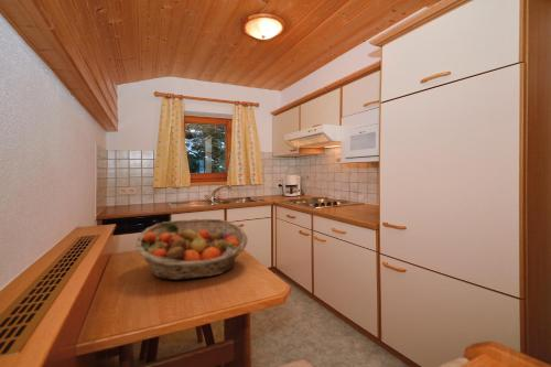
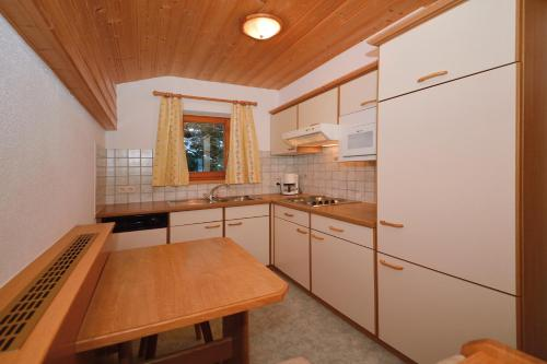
- fruit basket (194, 246)
